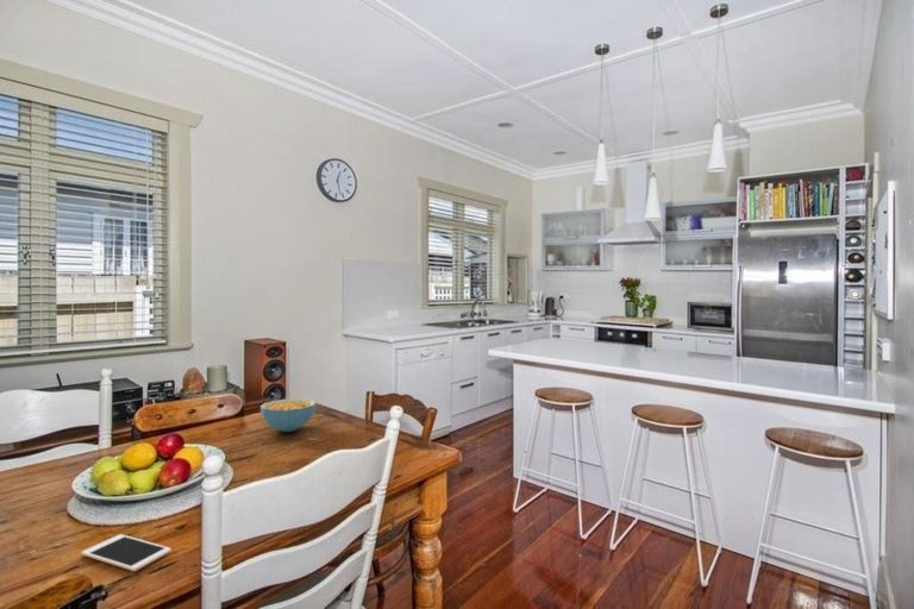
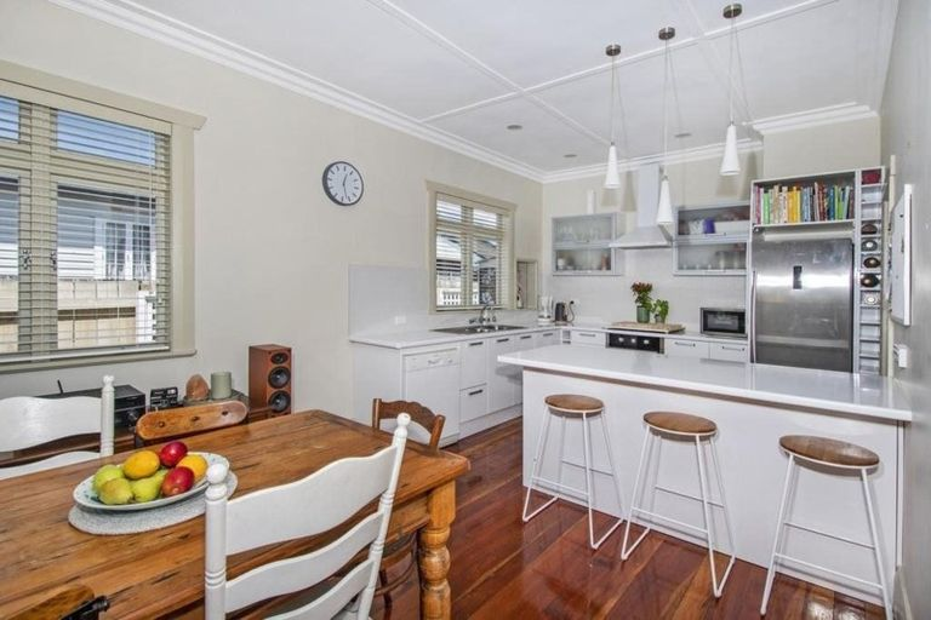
- cell phone (126, 551)
- cereal bowl (288, 416)
